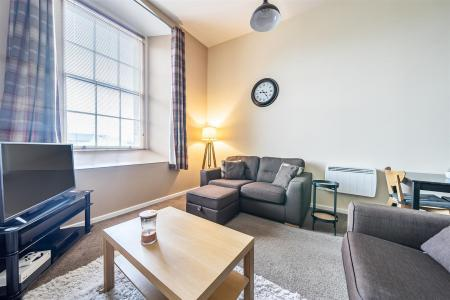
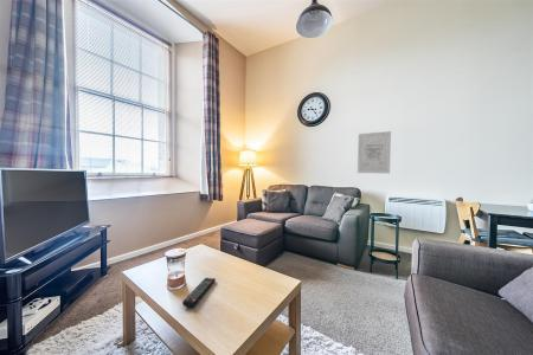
+ remote control (200, 290)
+ wall art (373, 153)
